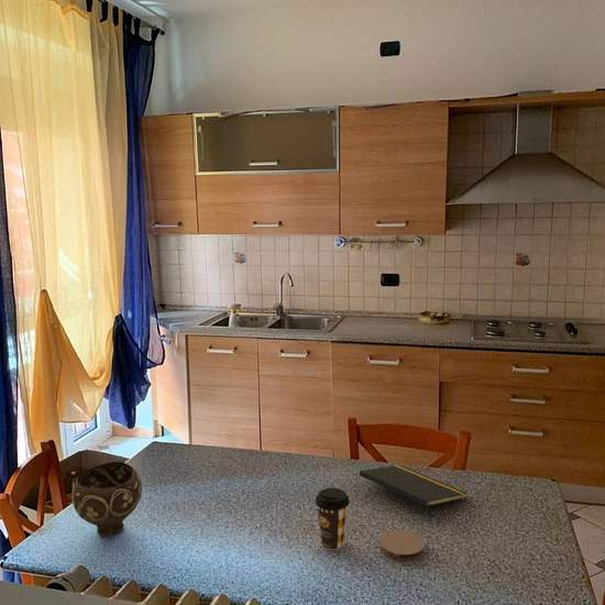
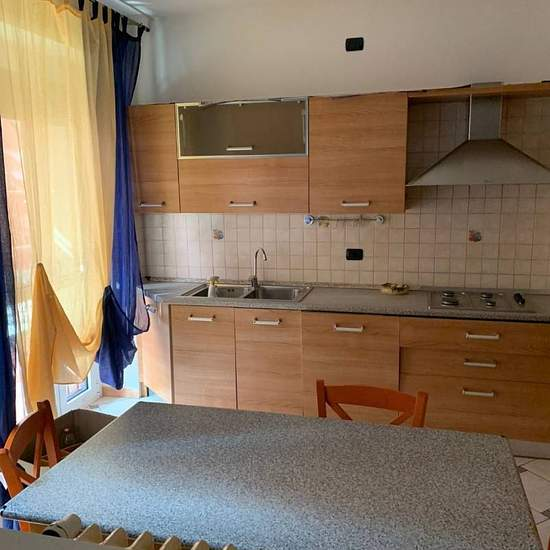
- coffee cup (332, 519)
- coaster (402, 544)
- bowl (108, 501)
- notepad (411, 484)
